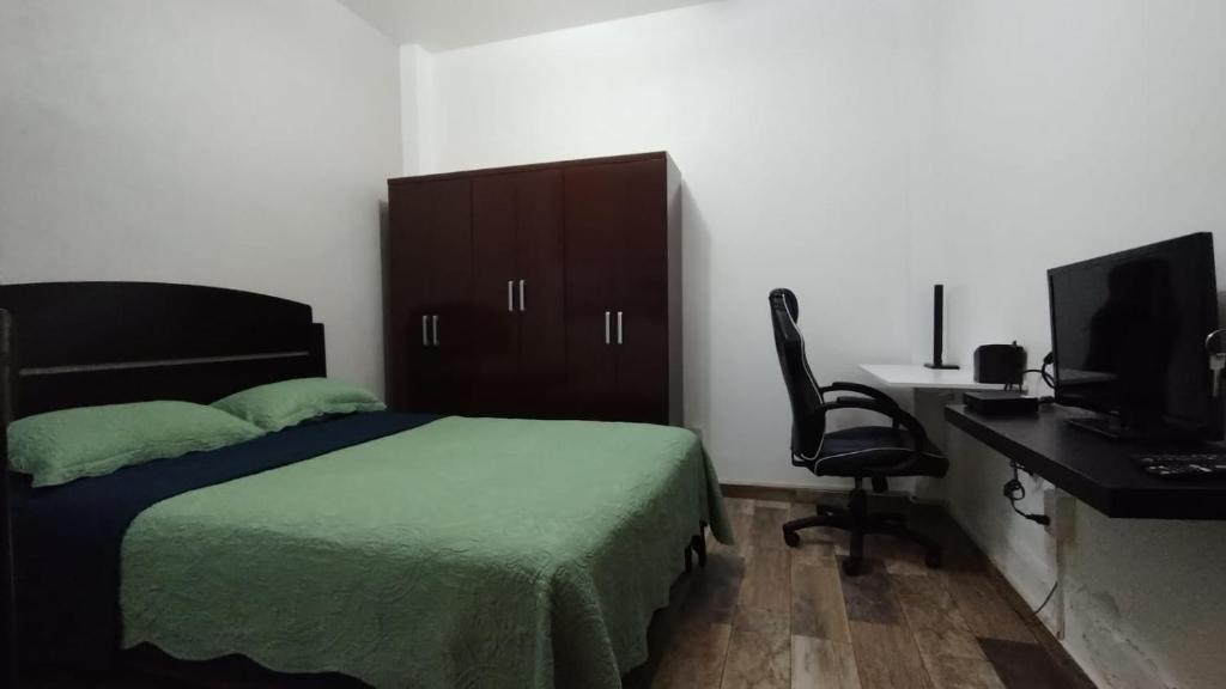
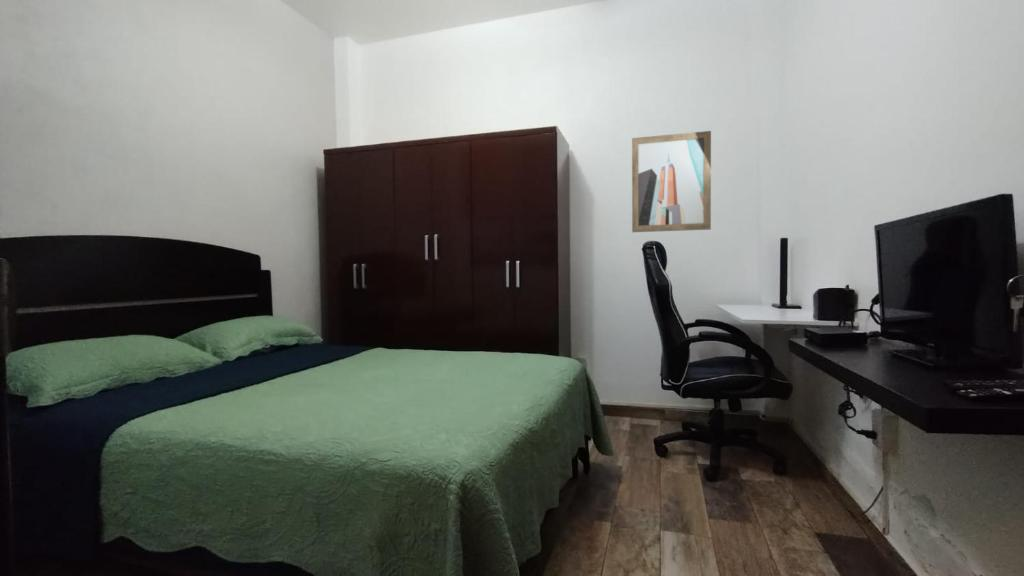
+ wall art (670, 183)
